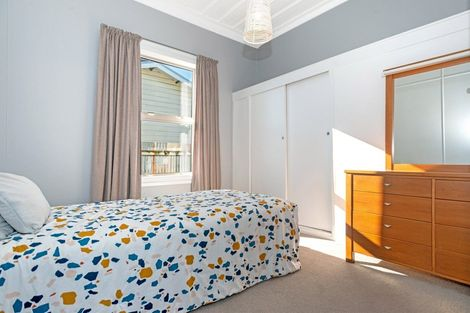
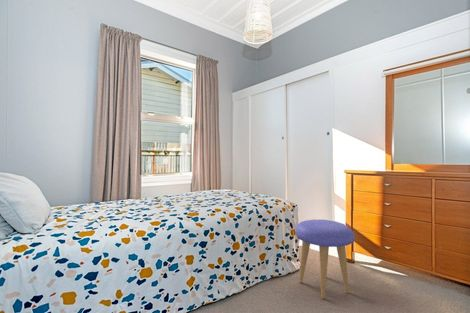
+ stool (323, 255)
